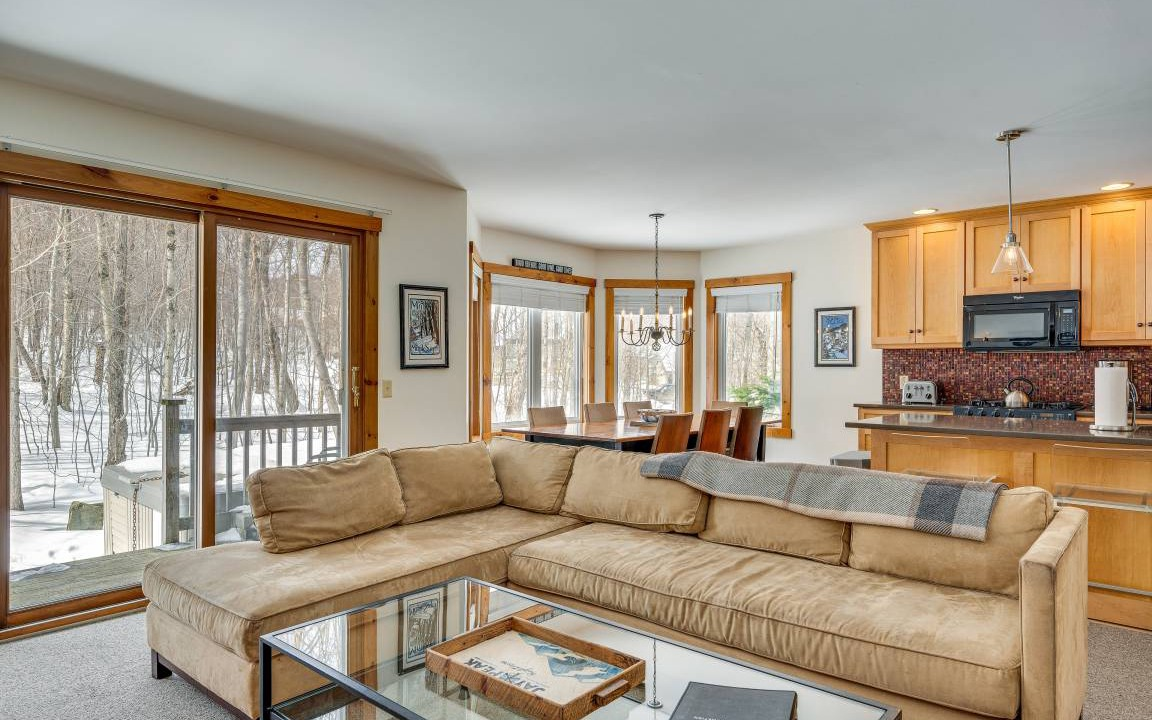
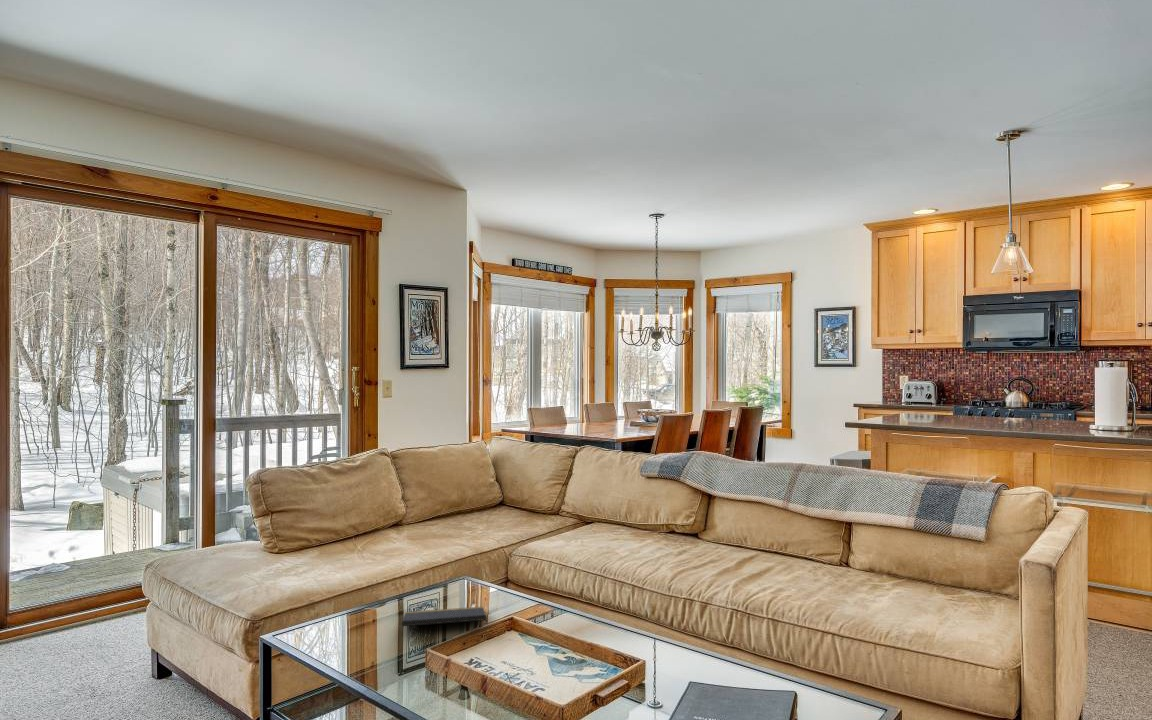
+ notepad (444, 616)
